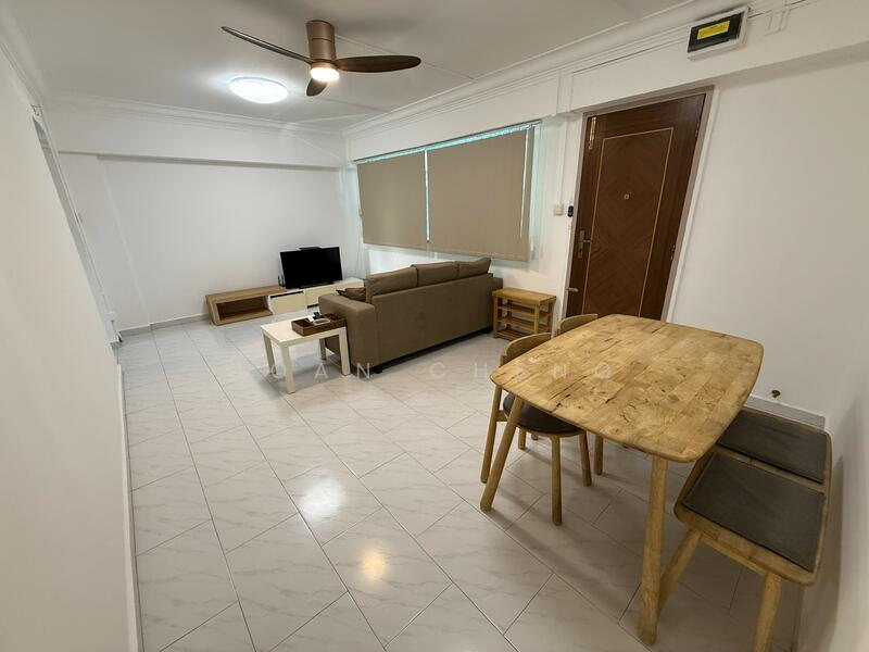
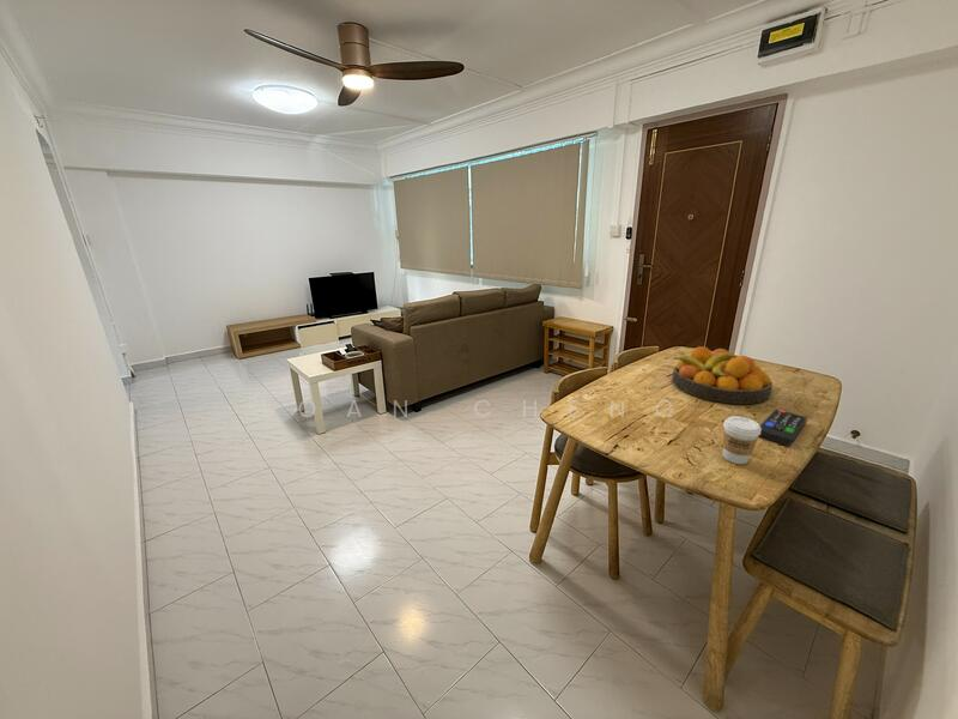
+ fruit bowl (721, 369)
+ coffee cup (739, 440)
+ remote control (782, 425)
